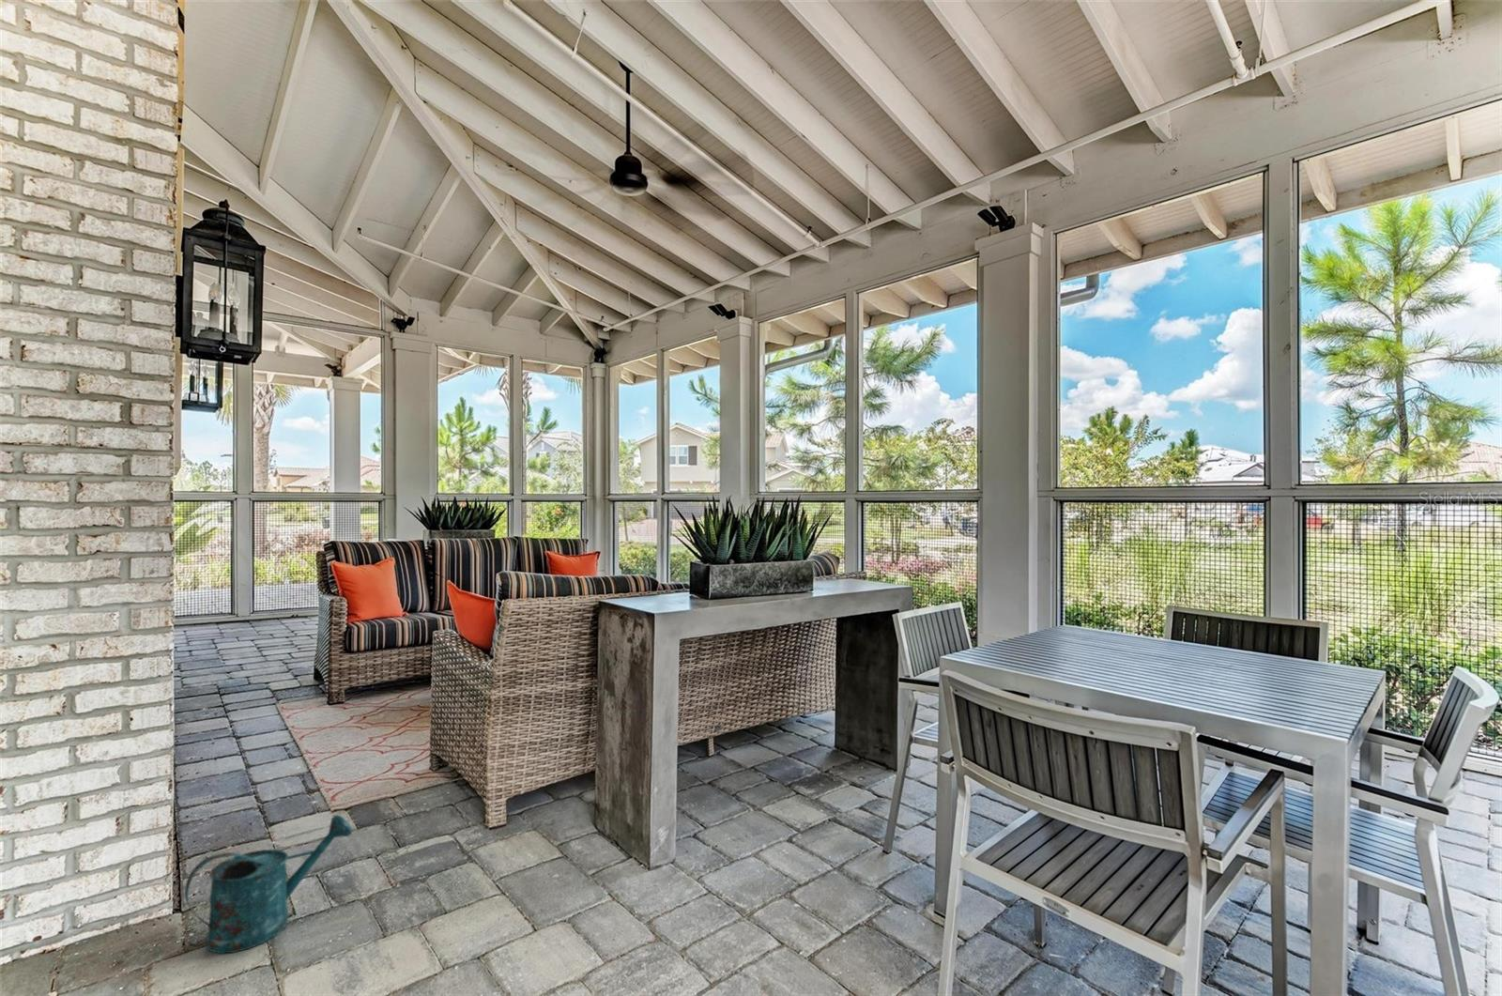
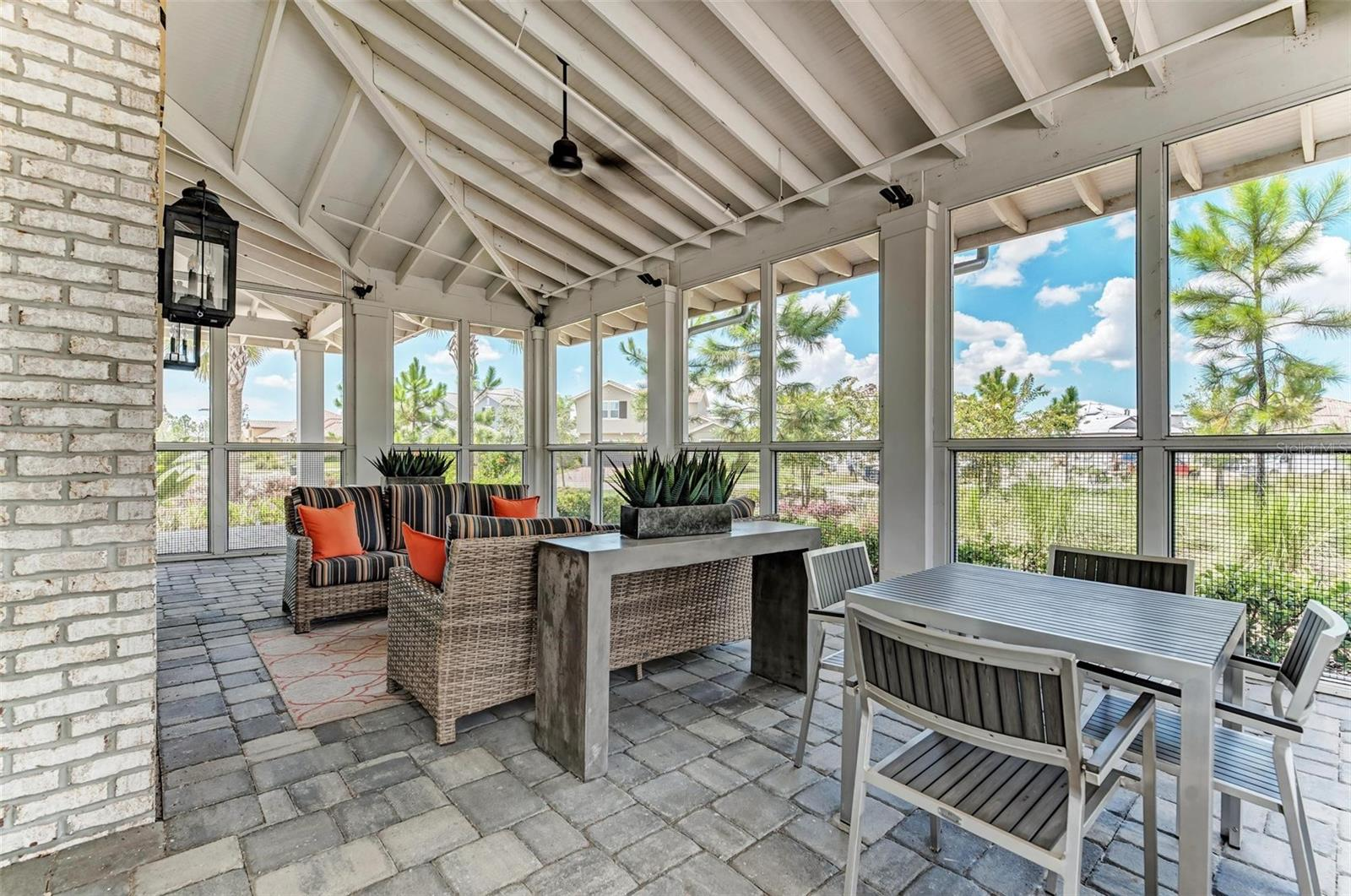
- watering can (275, 878)
